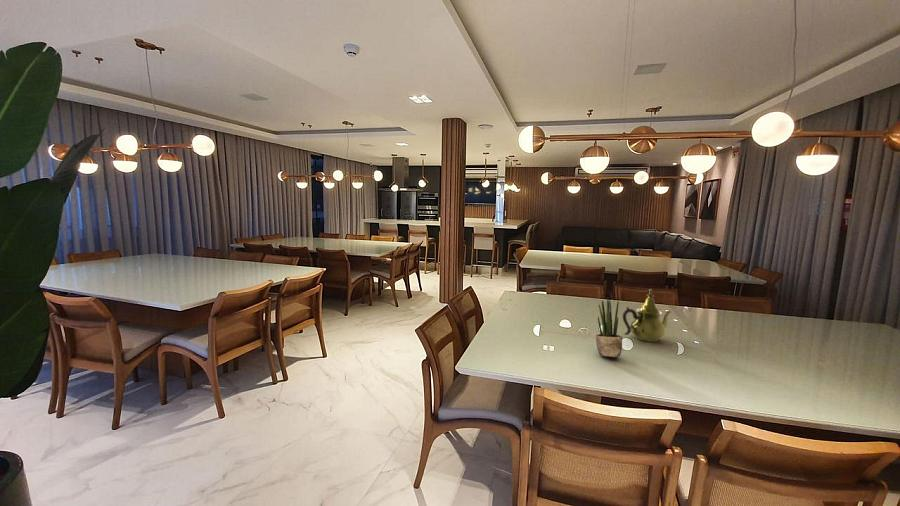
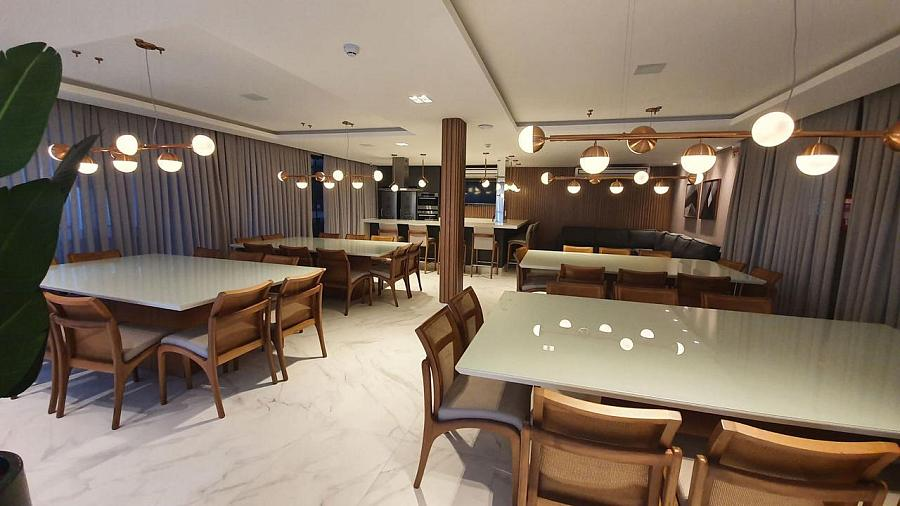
- teapot (647, 313)
- potted plant (608, 325)
